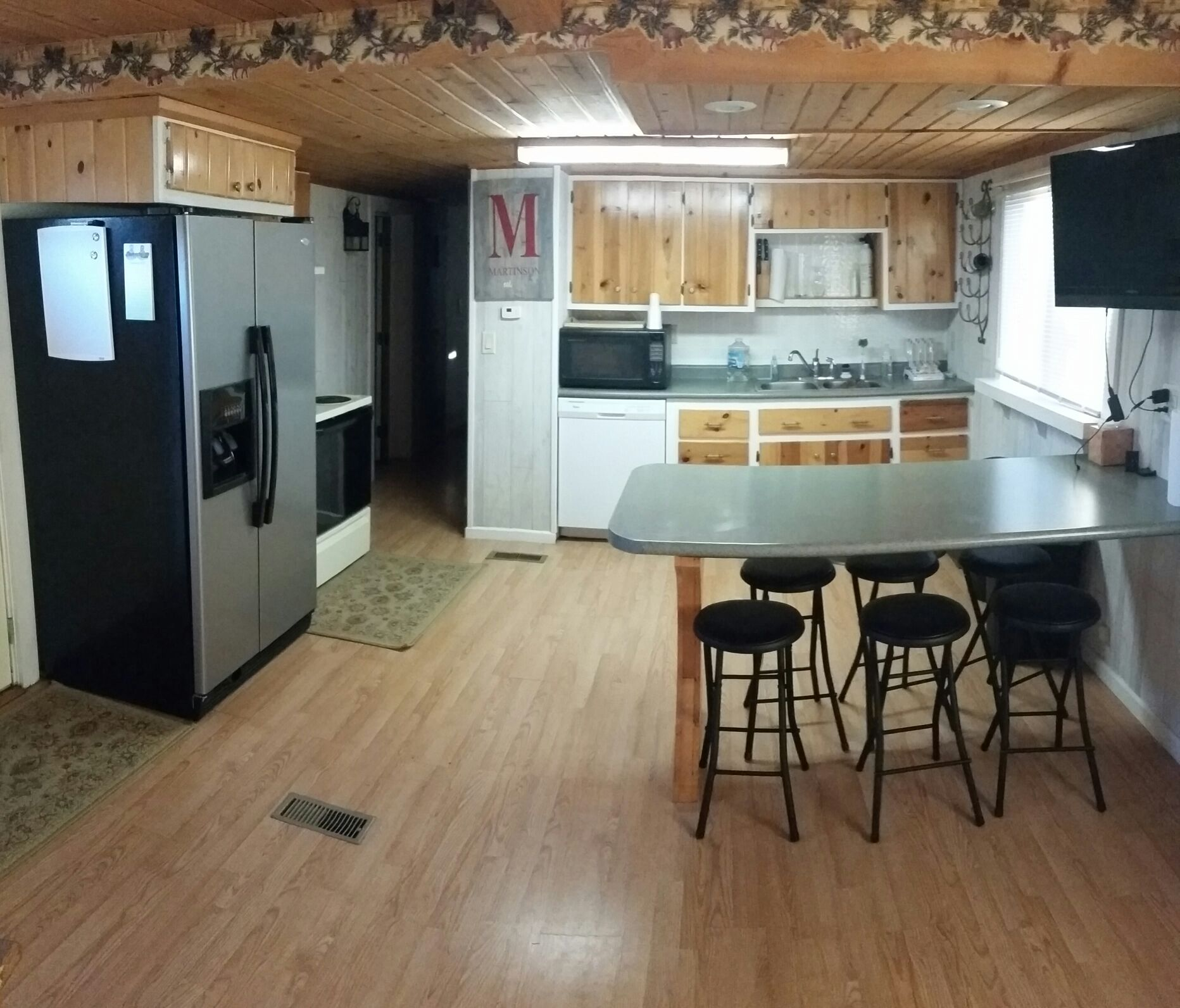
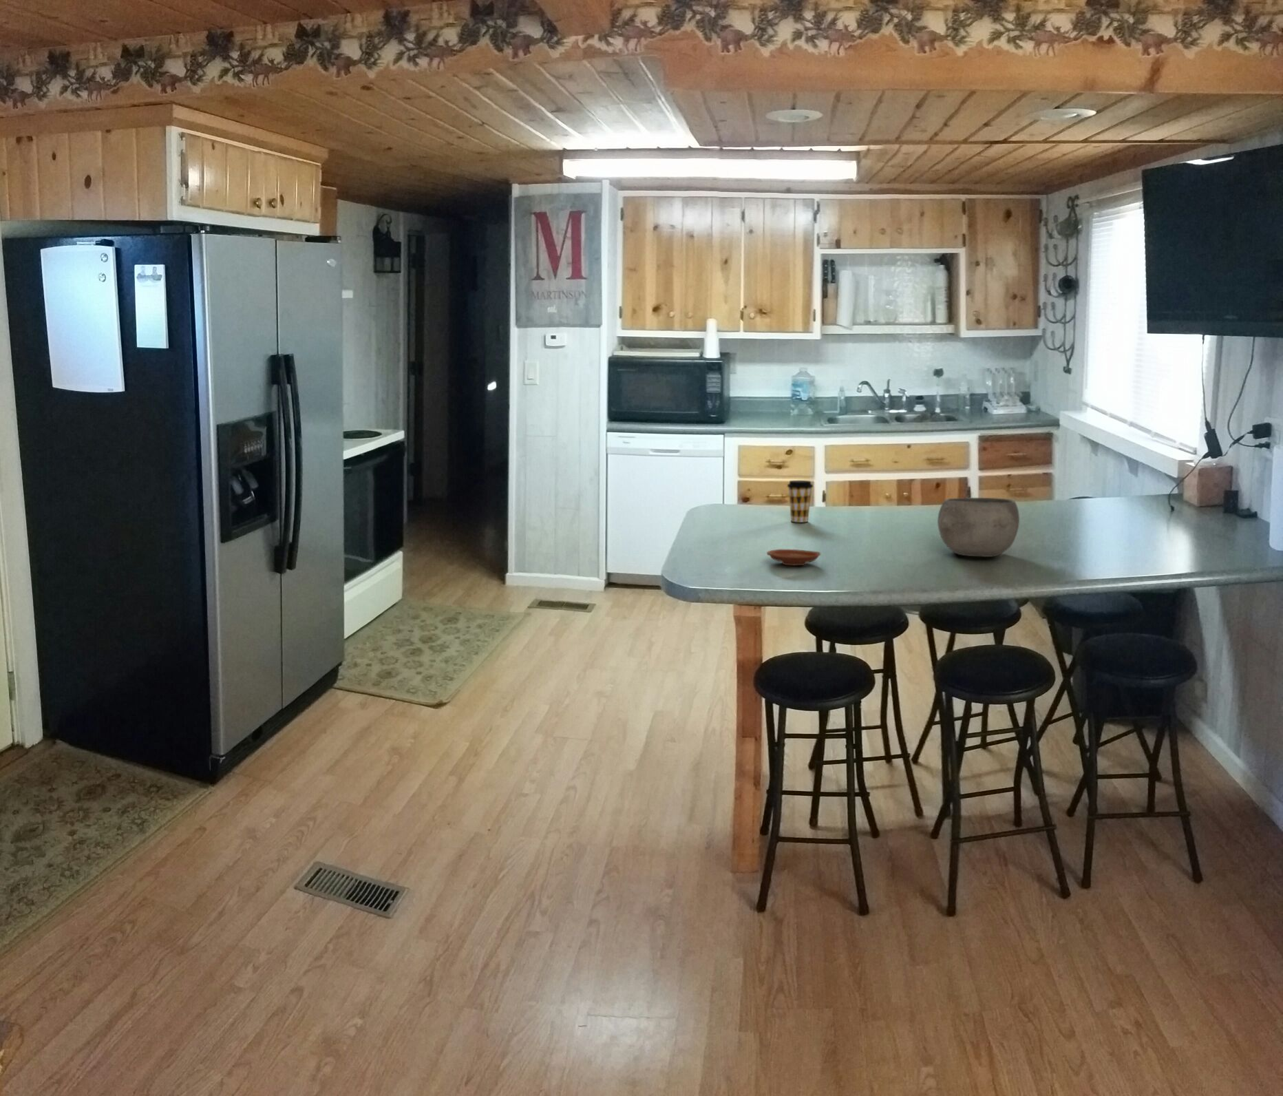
+ plate (793, 558)
+ coffee cup (800, 501)
+ bowl (977, 526)
